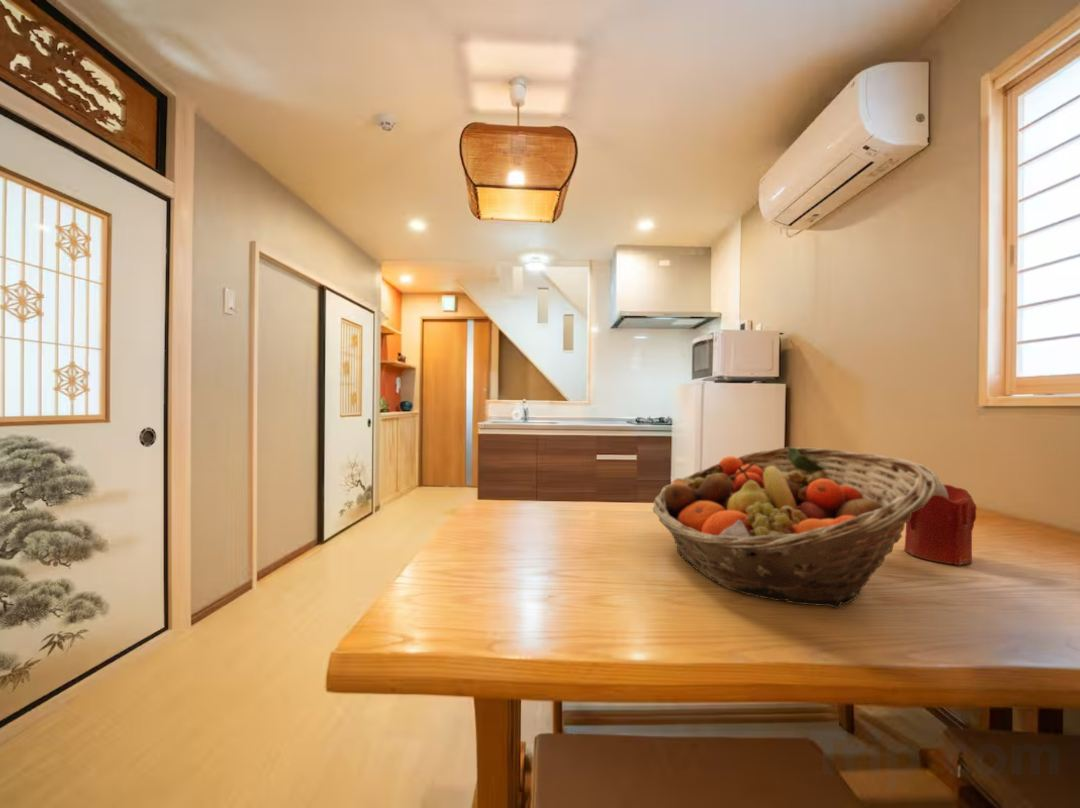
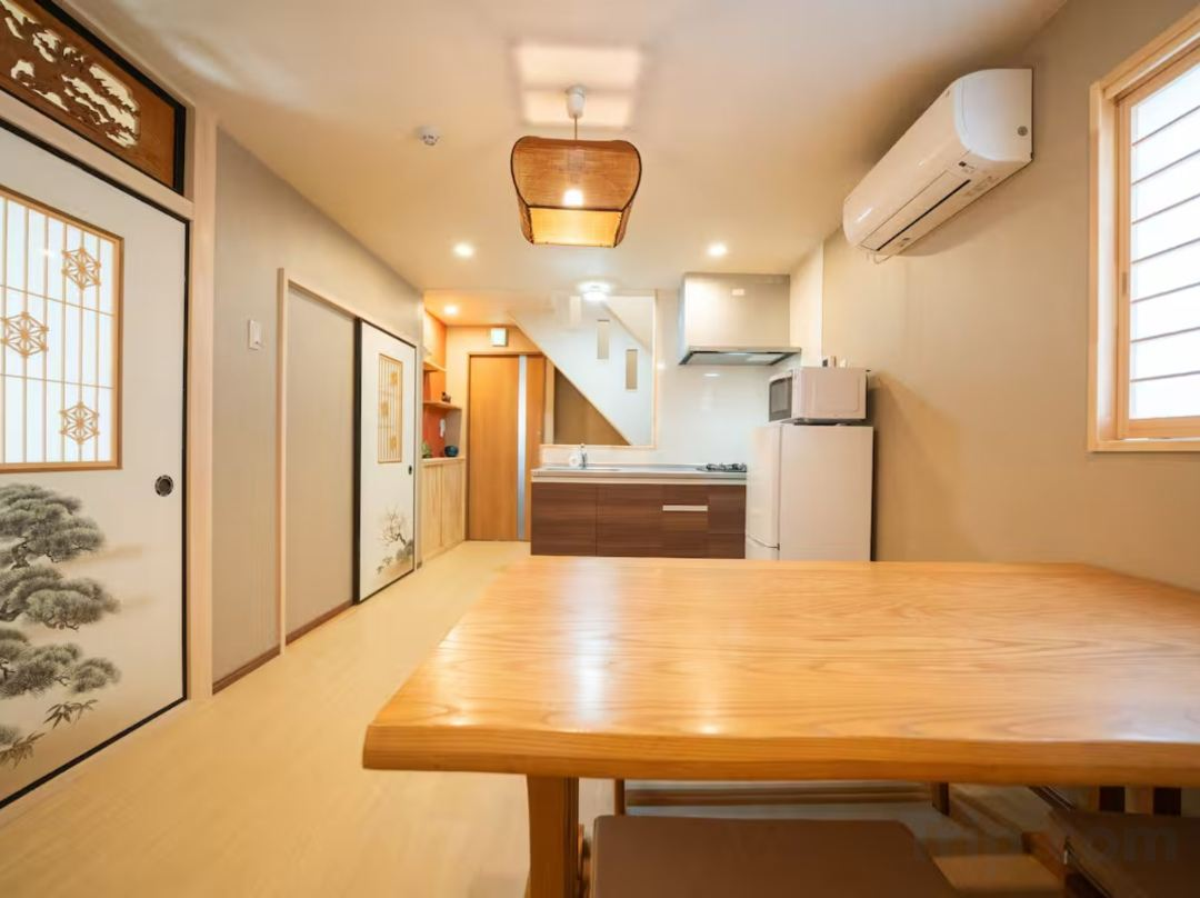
- fruit basket (771, 508)
- candle (939, 518)
